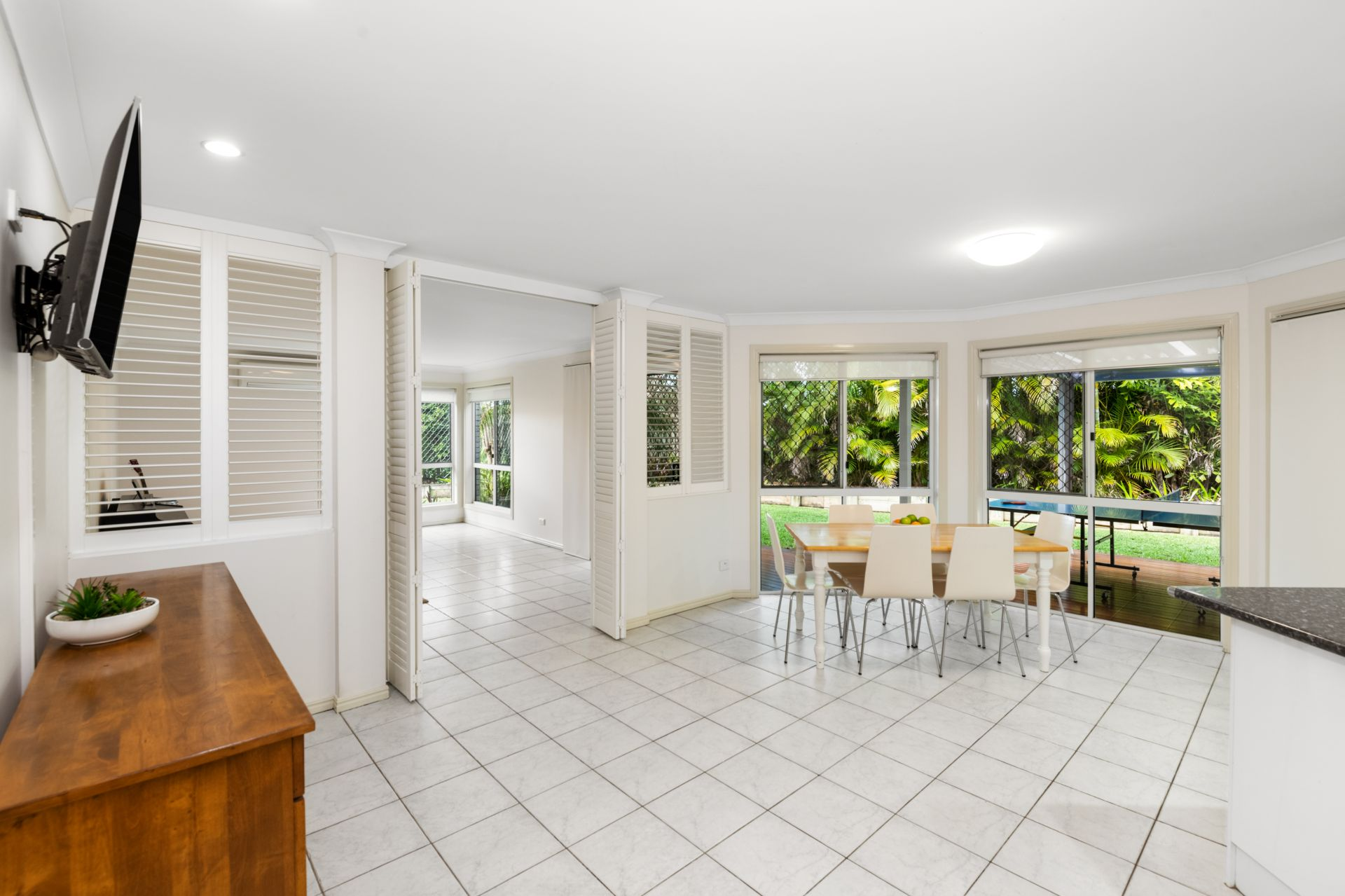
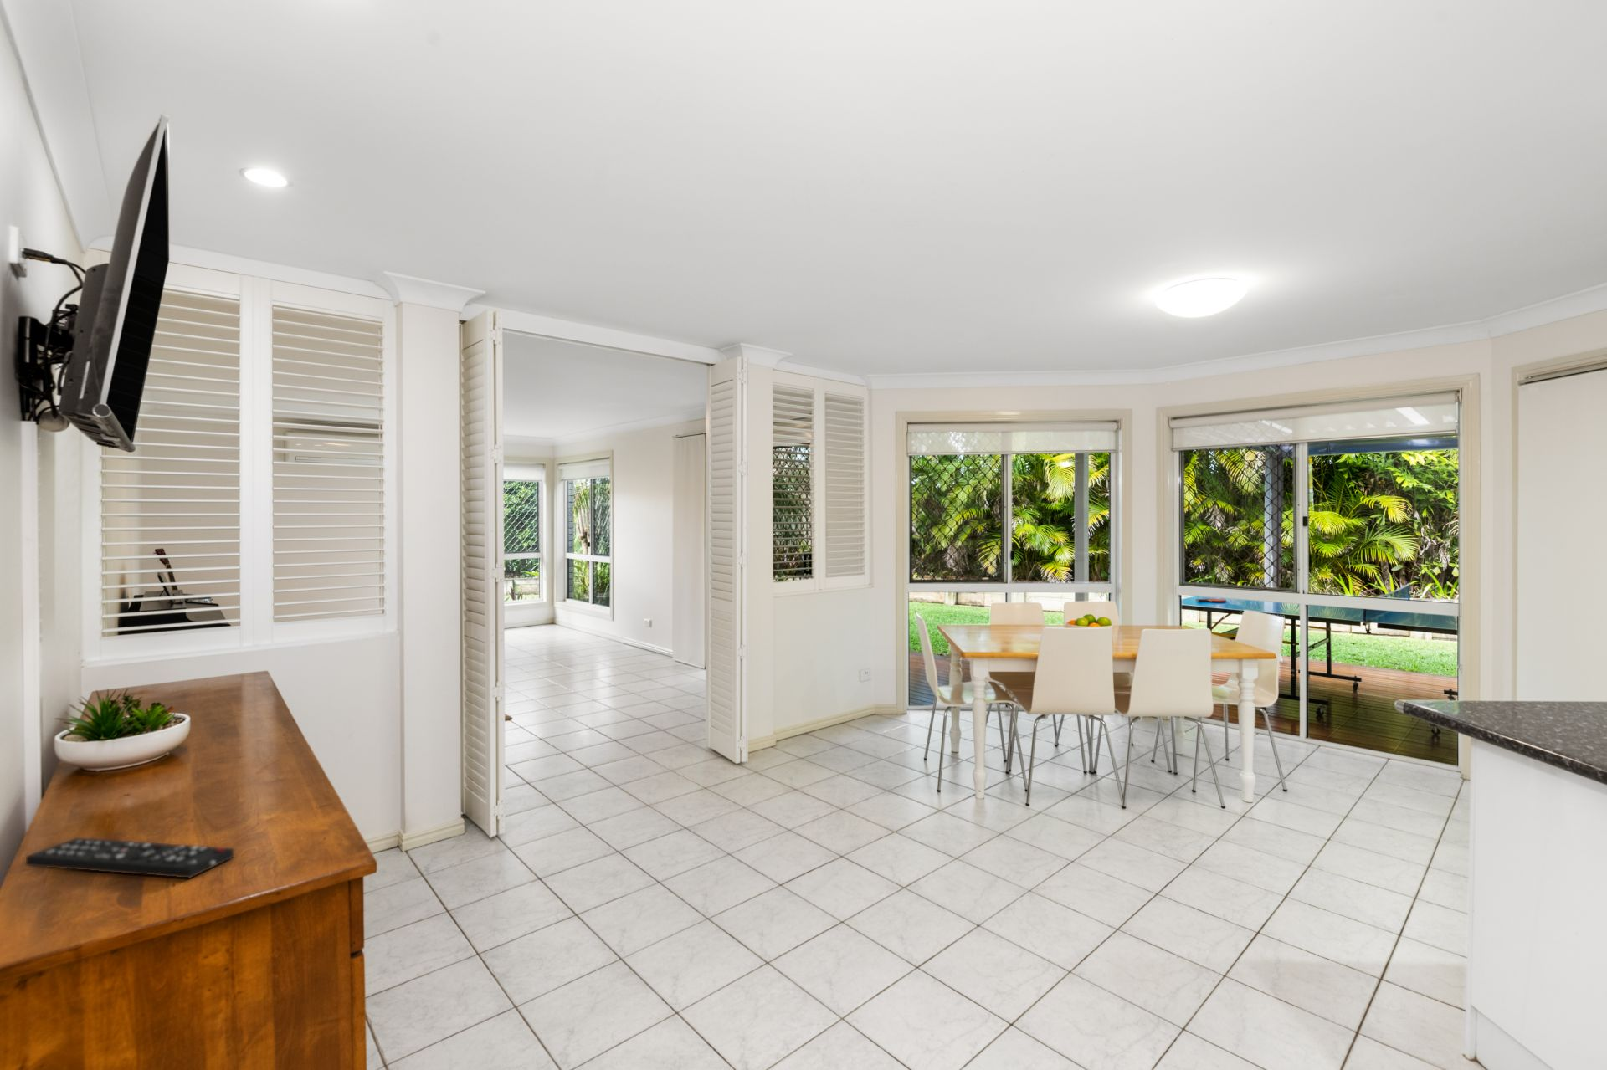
+ remote control (131, 855)
